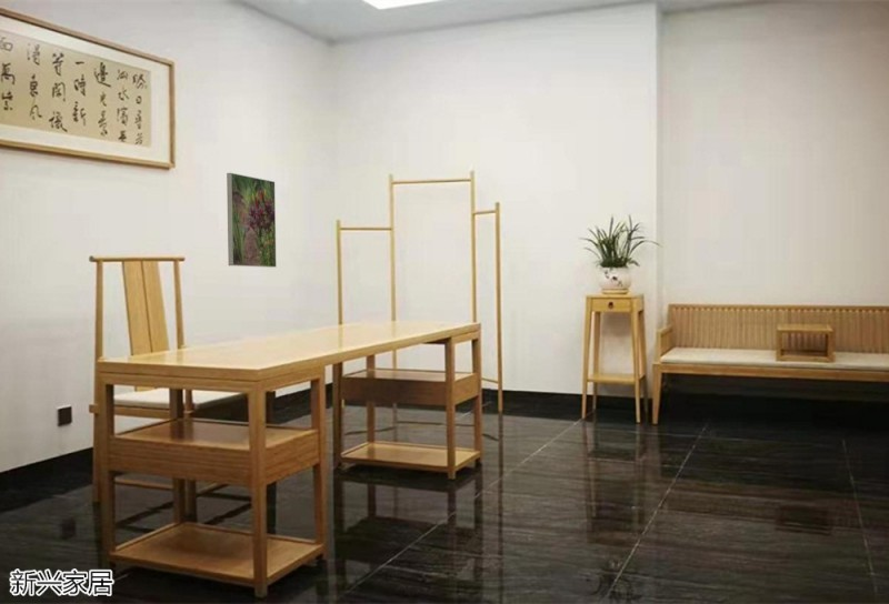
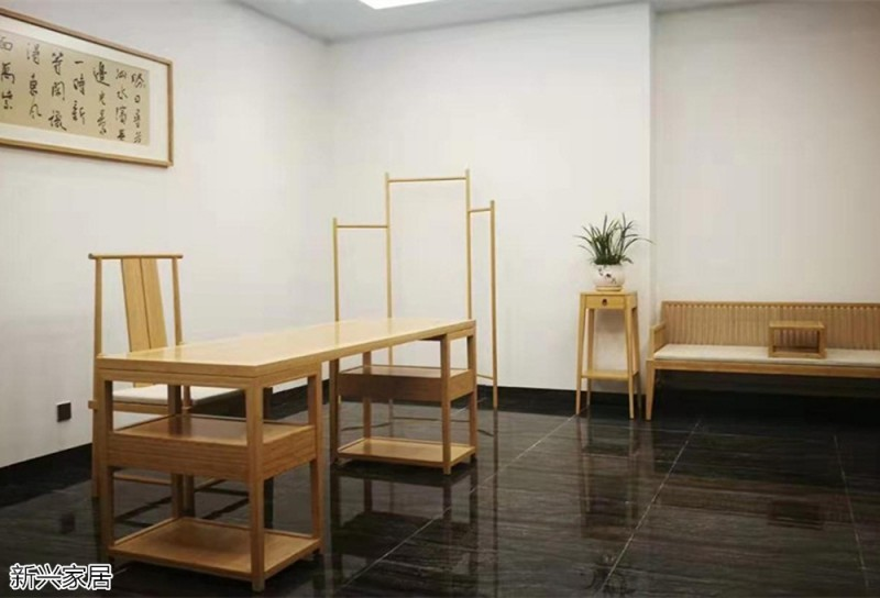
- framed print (252, 221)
